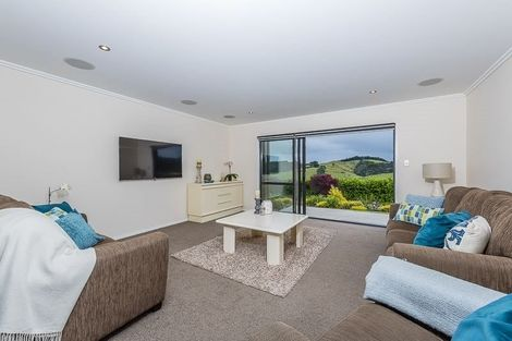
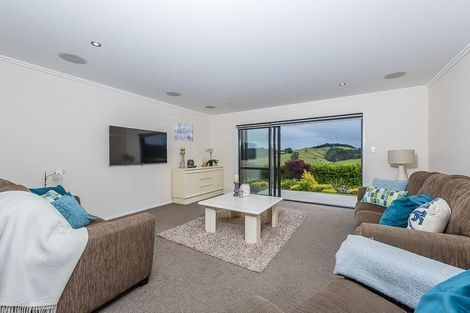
+ wall art (184, 132)
